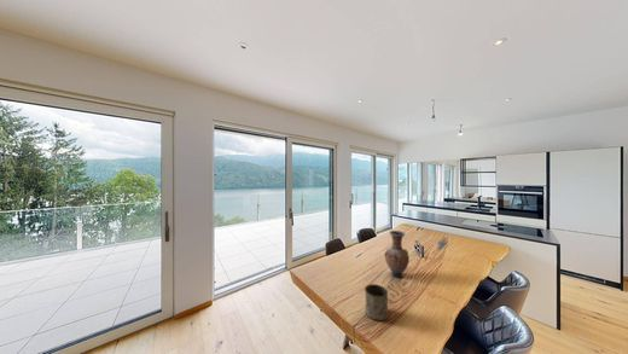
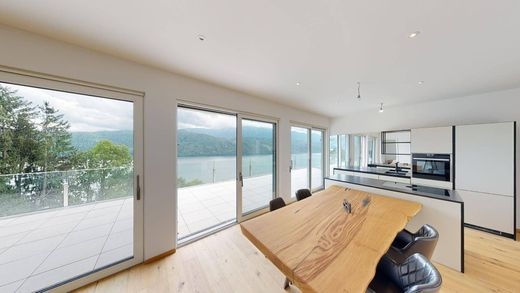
- cup (376, 301)
- vase (396, 254)
